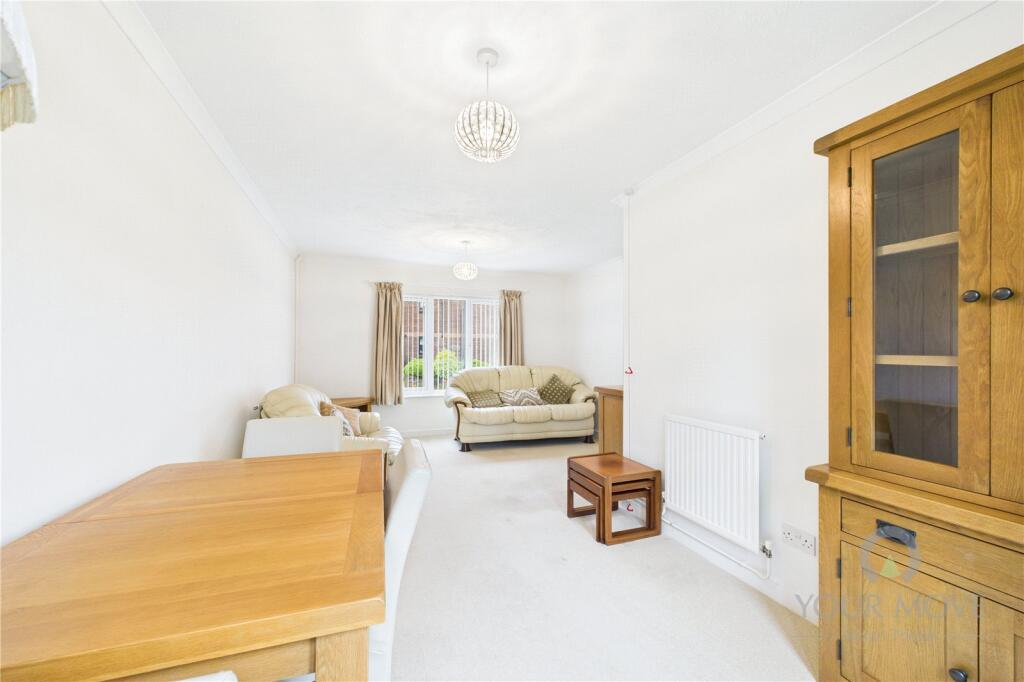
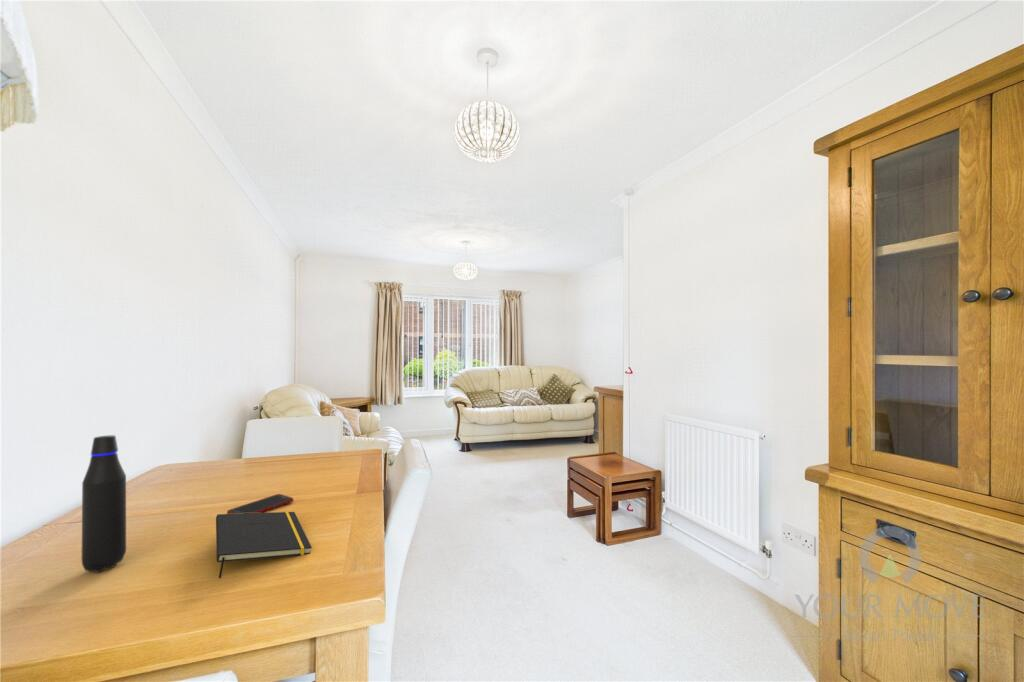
+ water bottle (104, 501)
+ cell phone (261, 505)
+ notepad (261, 533)
